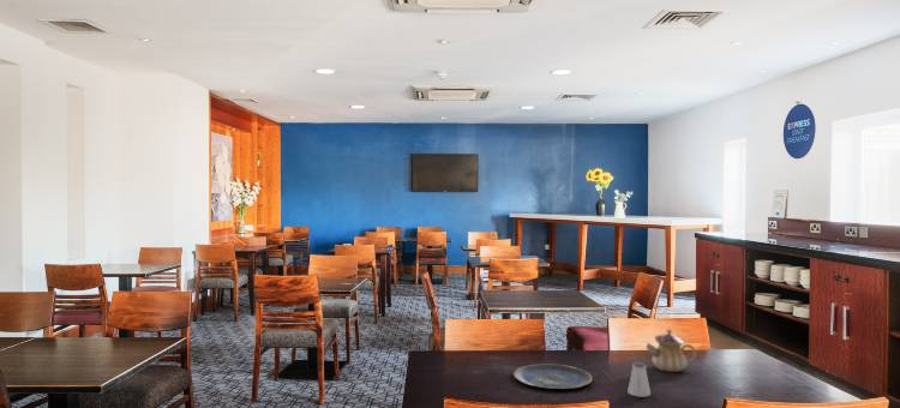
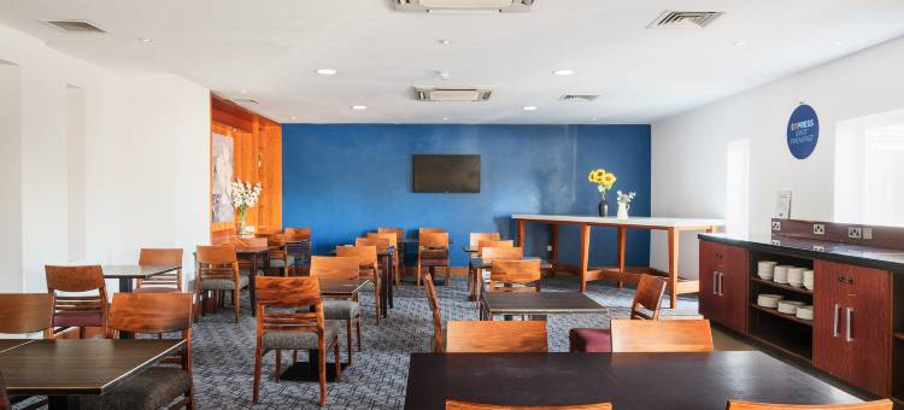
- plate (552, 377)
- teapot (671, 348)
- saltshaker (638, 378)
